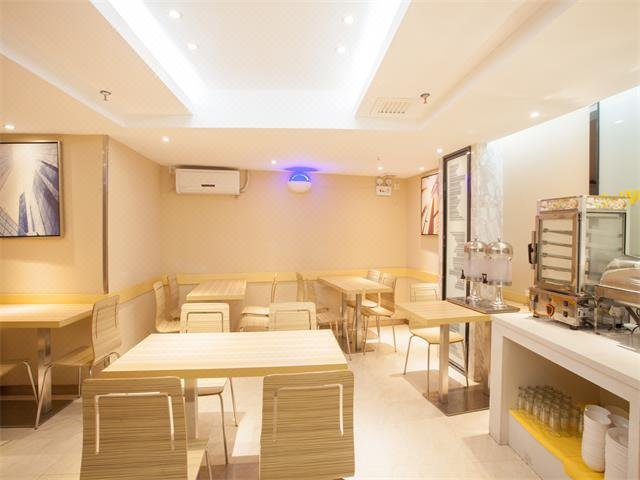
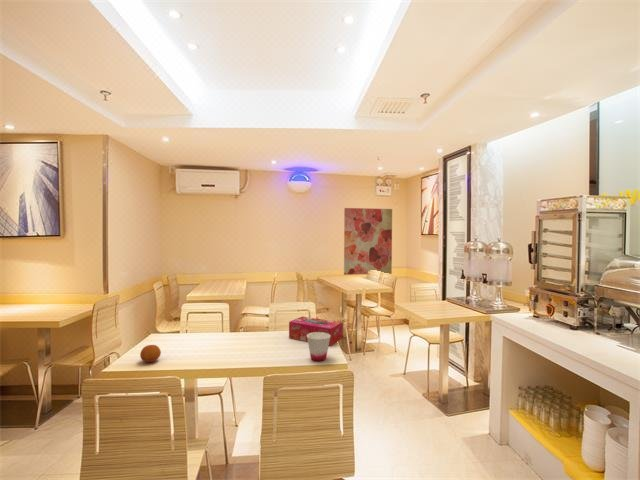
+ fruit (150, 353)
+ wall art (368, 241)
+ cup (318, 347)
+ tissue box (315, 330)
